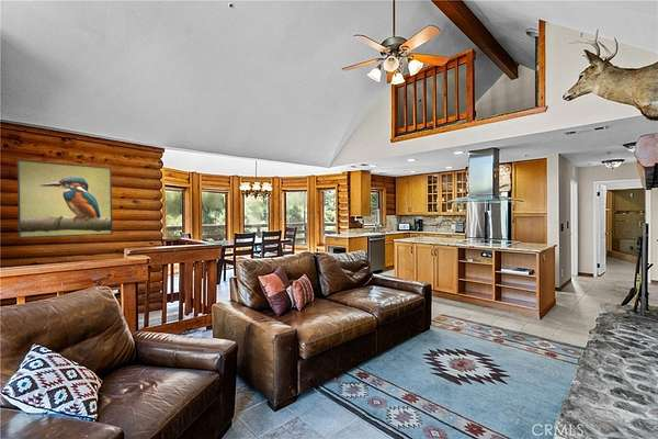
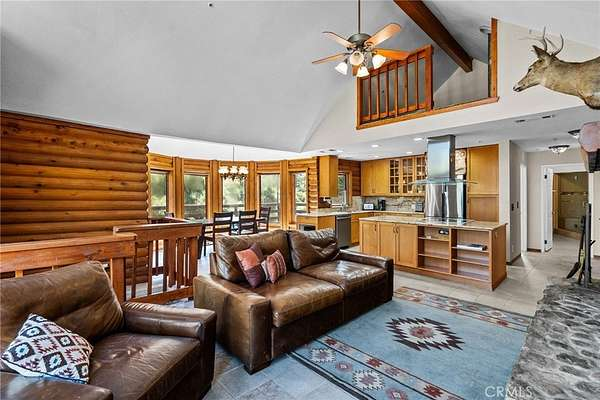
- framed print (68, 200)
